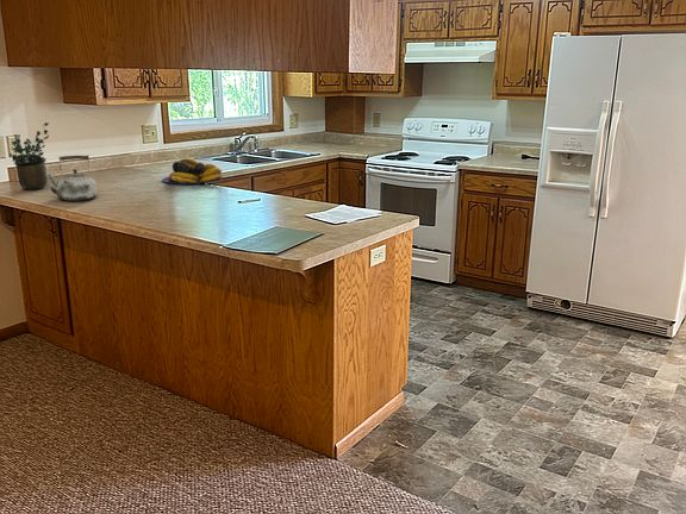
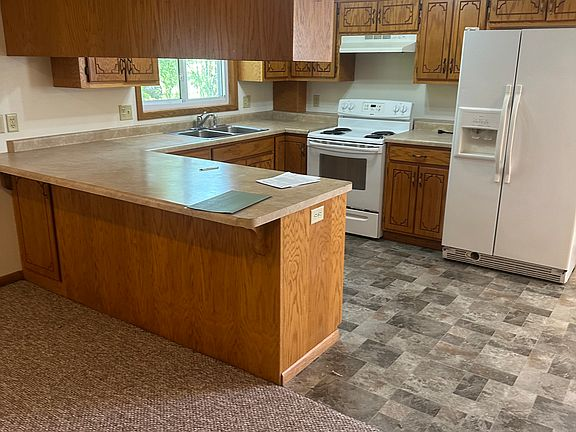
- kettle (70, 177)
- potted plant (31, 156)
- fruit bowl (191, 169)
